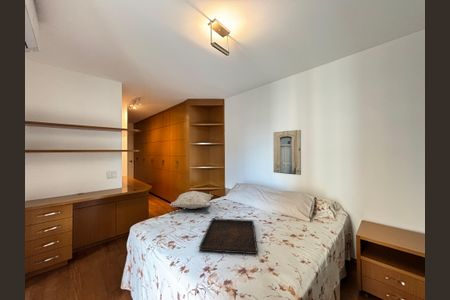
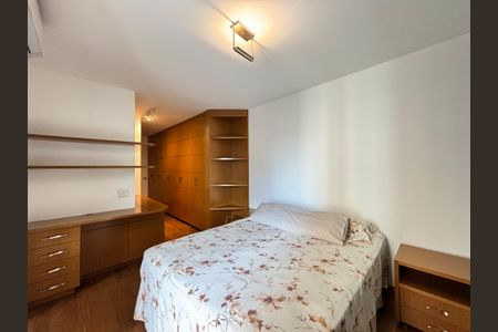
- wall art (286, 152)
- decorative pillow (193, 199)
- serving tray (230, 233)
